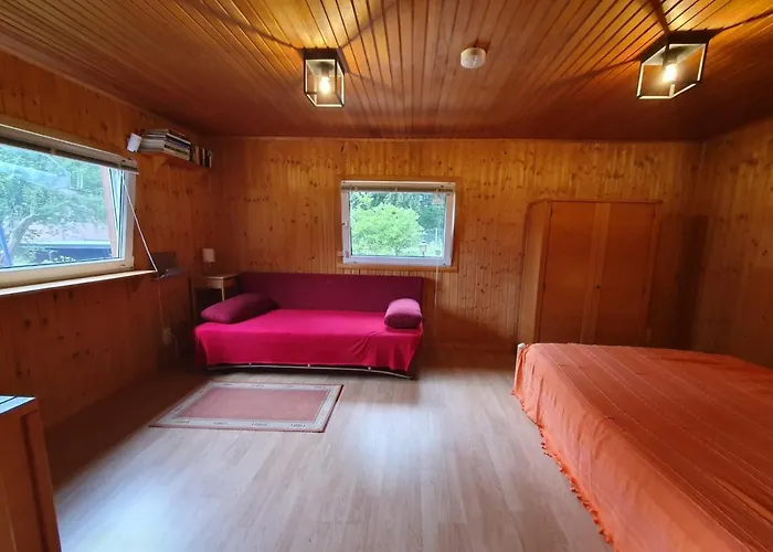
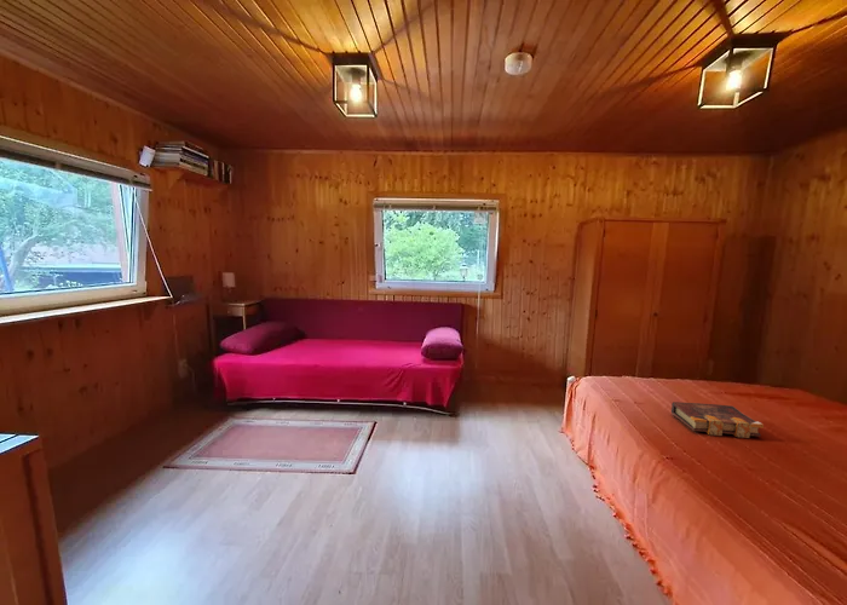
+ book (714, 417)
